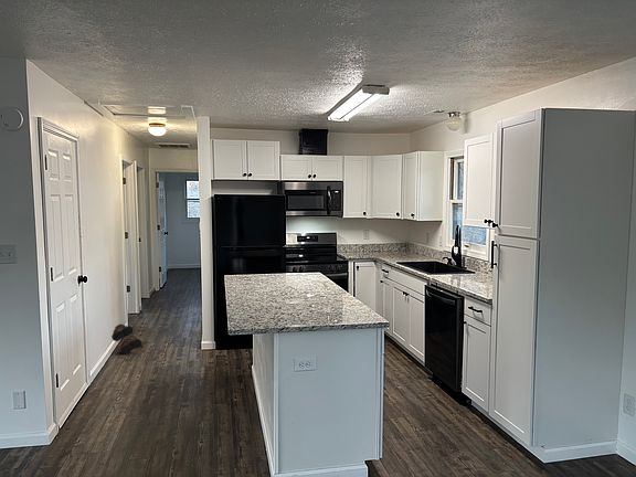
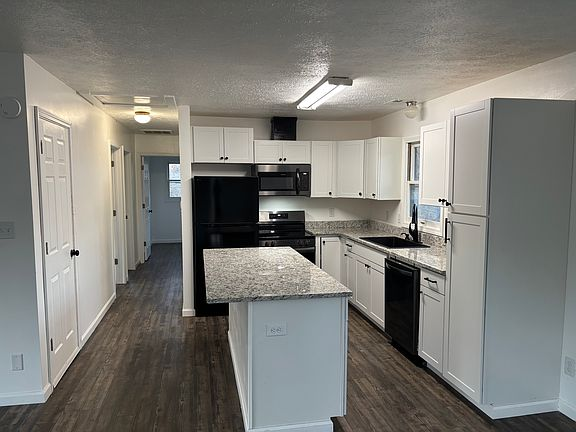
- boots (128, 335)
